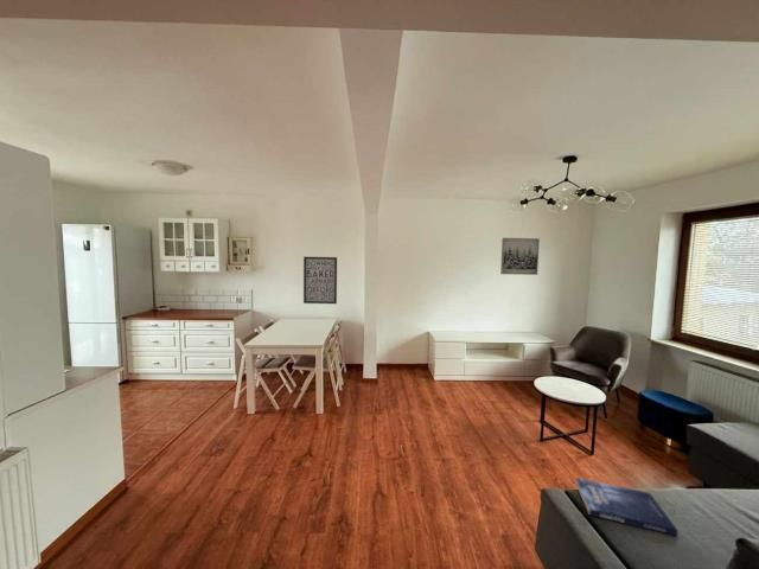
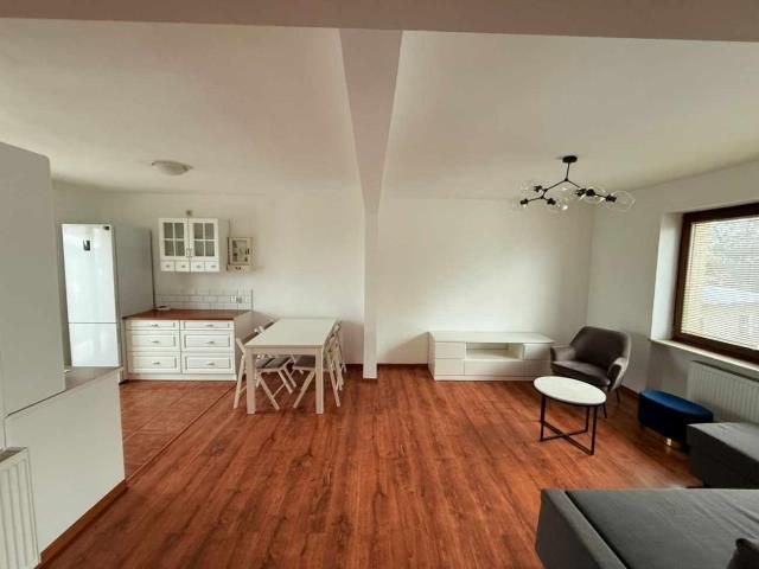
- book (620, 504)
- wall art (519, 256)
- wall art (320, 280)
